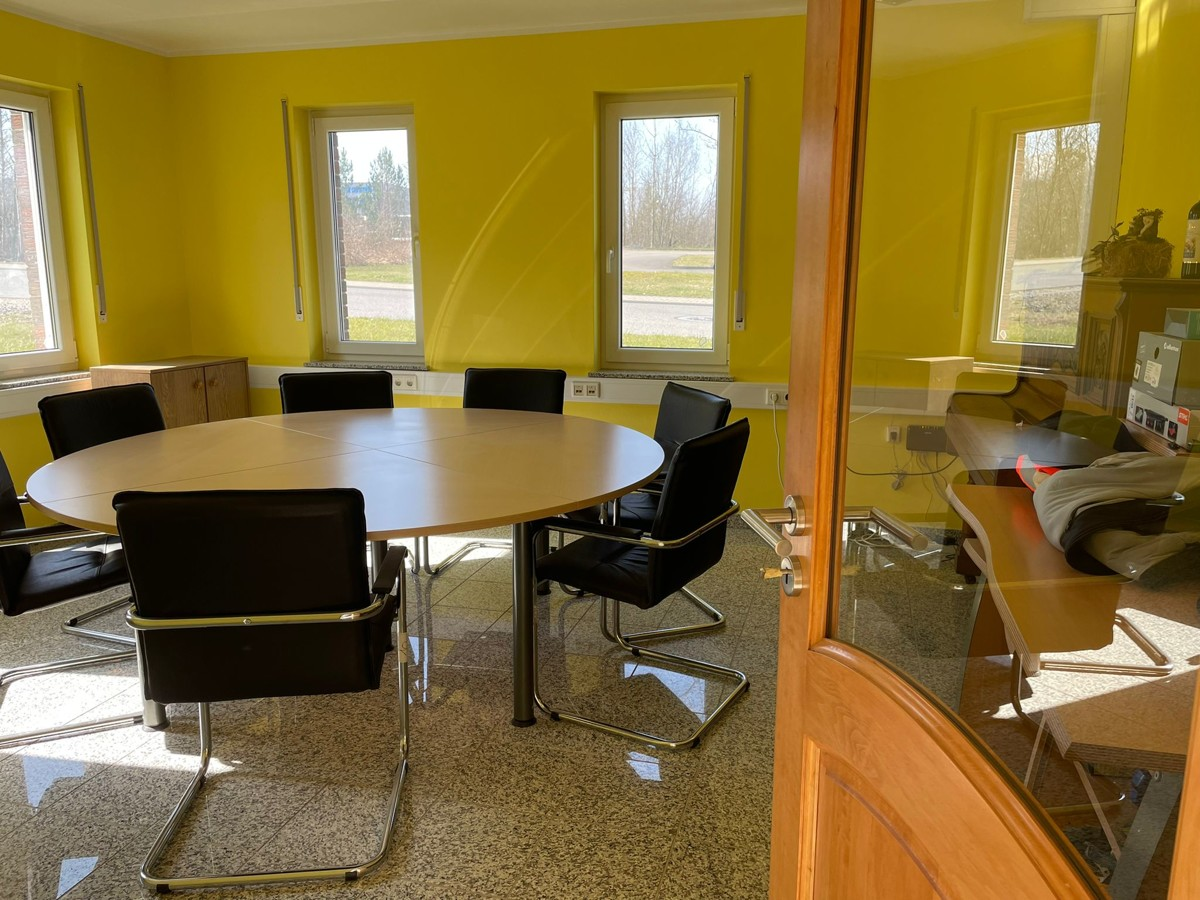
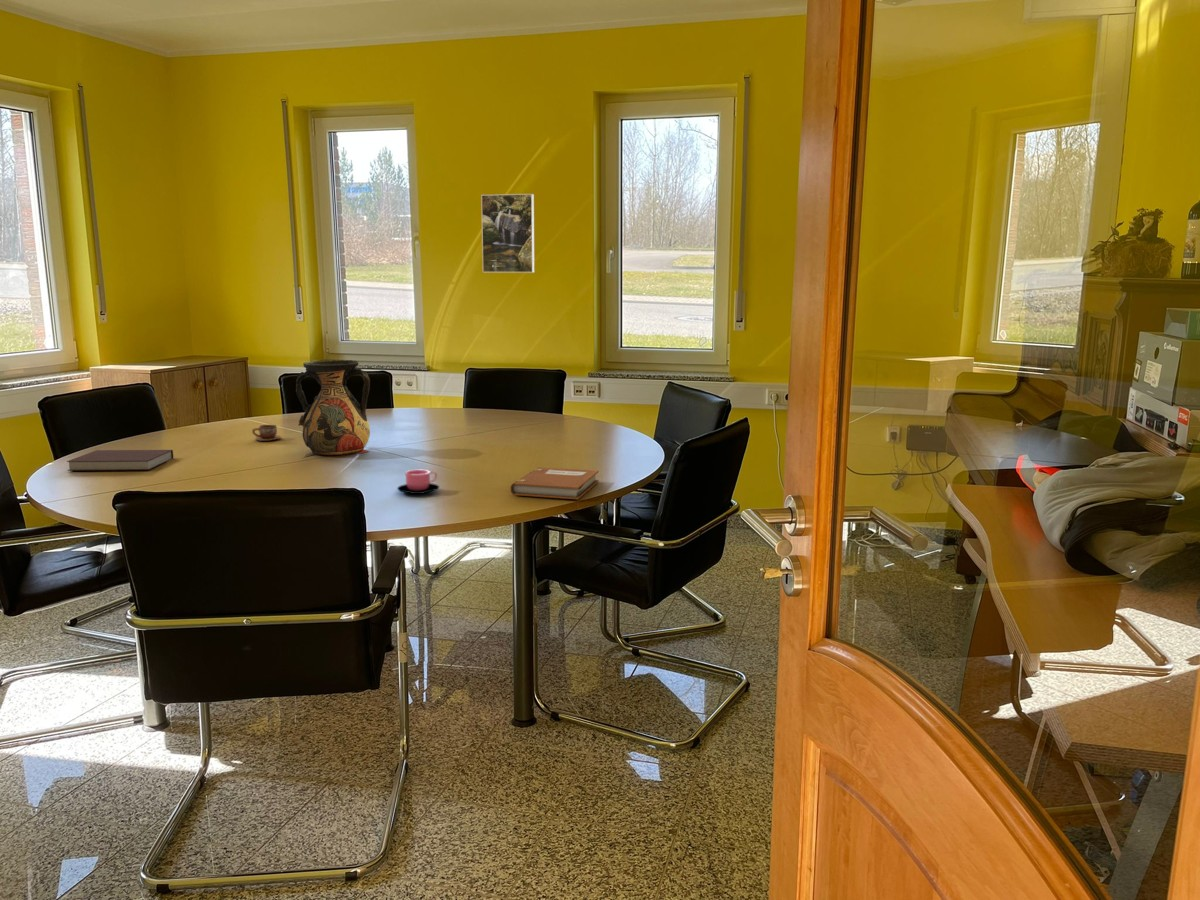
+ cup (266, 432)
+ notebook (122, 459)
+ notebook (556, 481)
+ cup (418, 482)
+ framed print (507, 233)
+ vase (330, 407)
